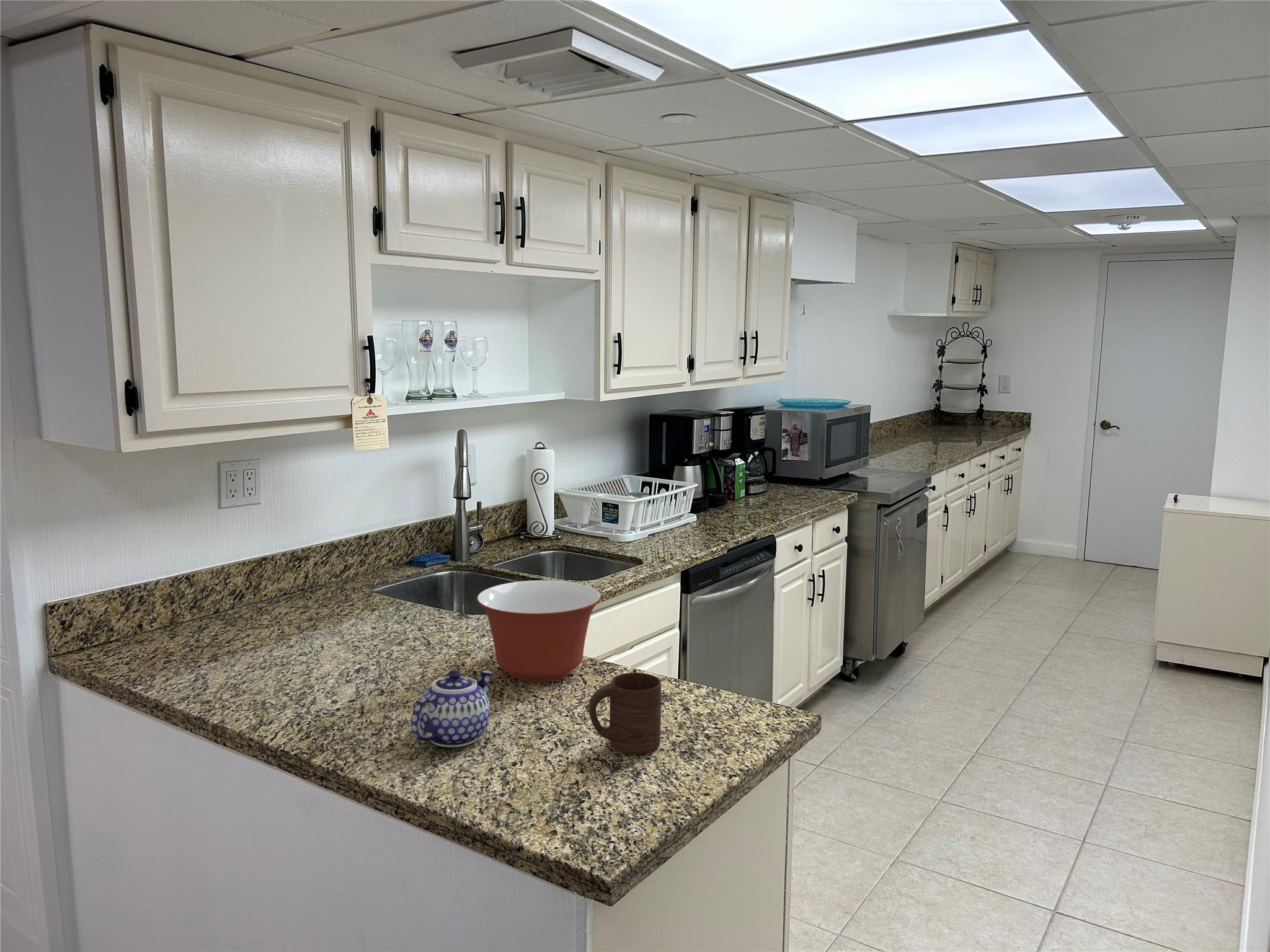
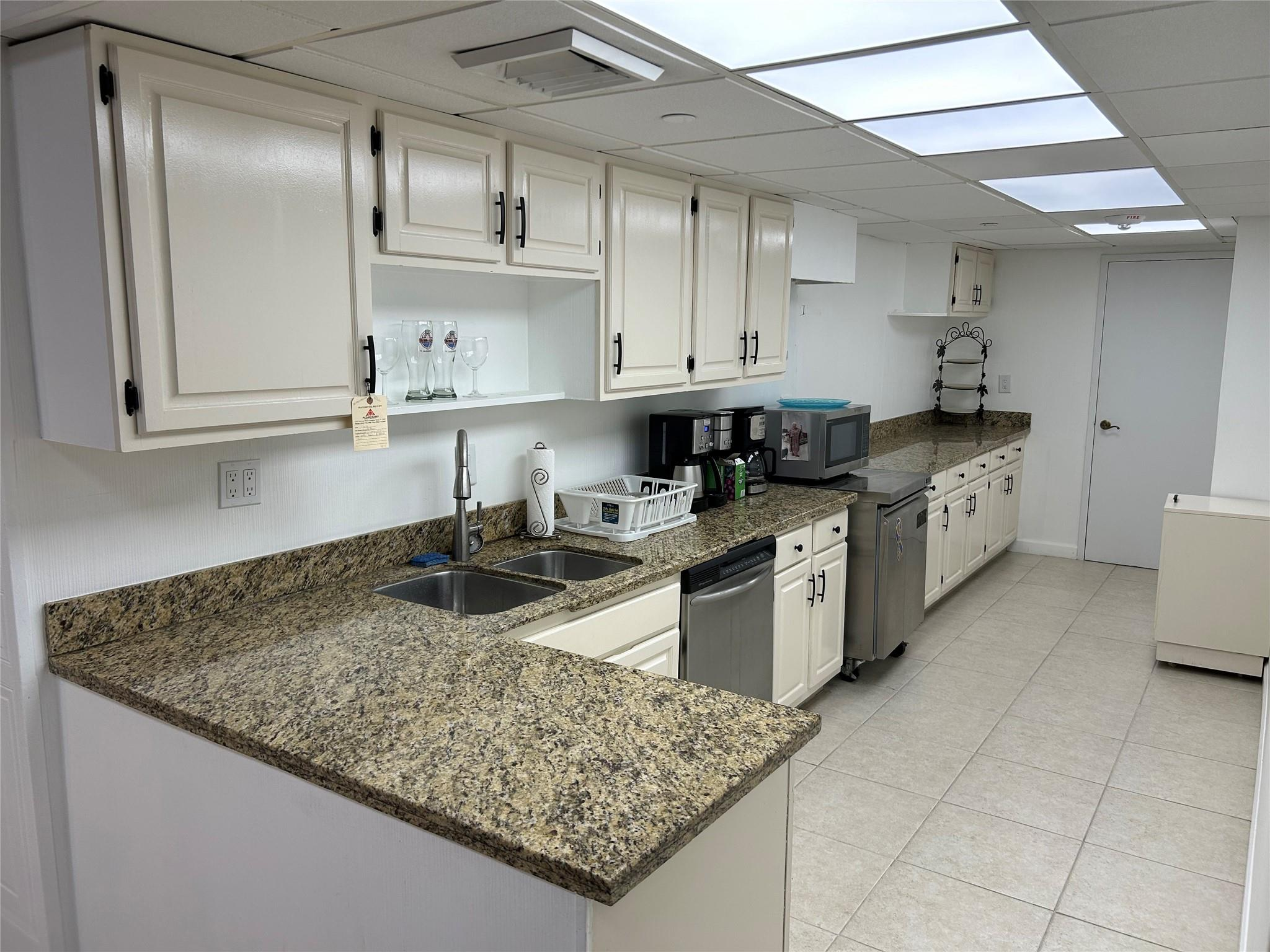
- teapot (454, 705)
- mixing bowl (540, 633)
- cup (628, 715)
